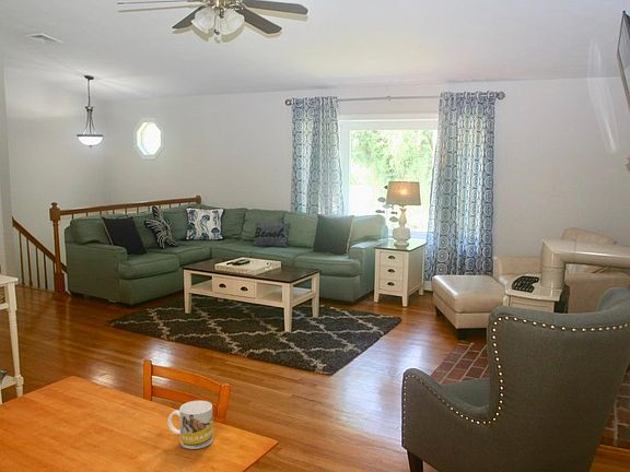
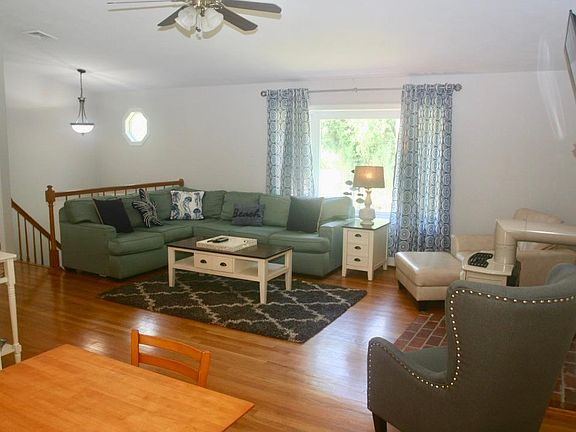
- mug (190, 423)
